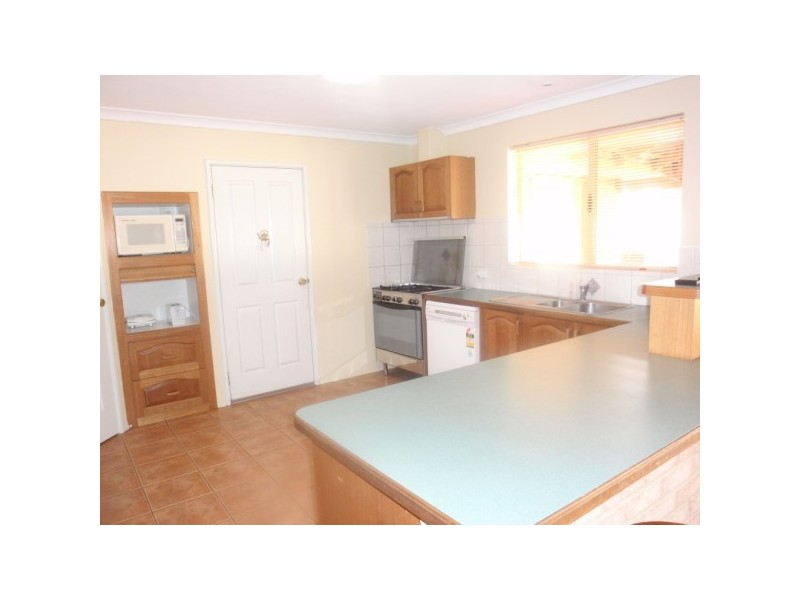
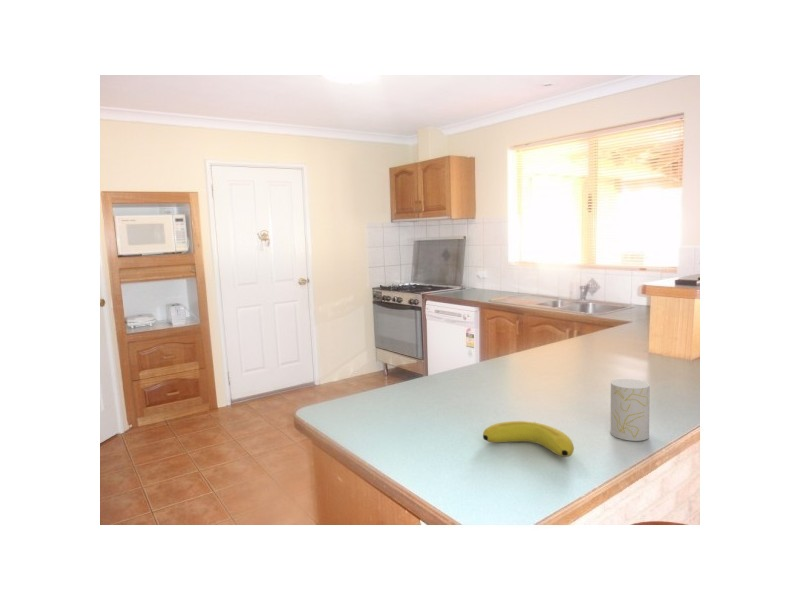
+ fruit (530, 436)
+ cup (629, 408)
